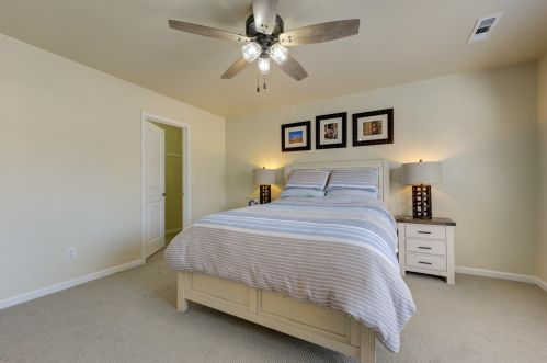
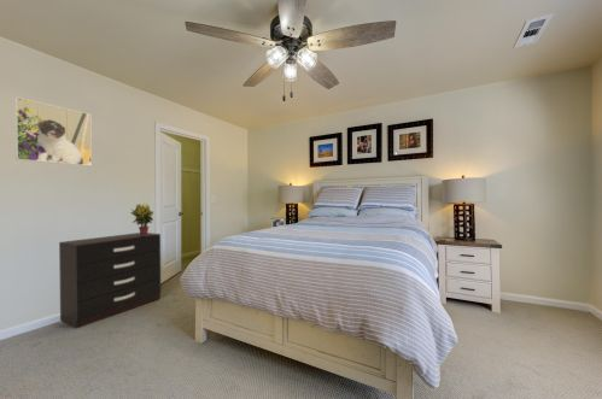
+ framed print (57, 134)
+ potted plant (144, 218)
+ dresser (116, 272)
